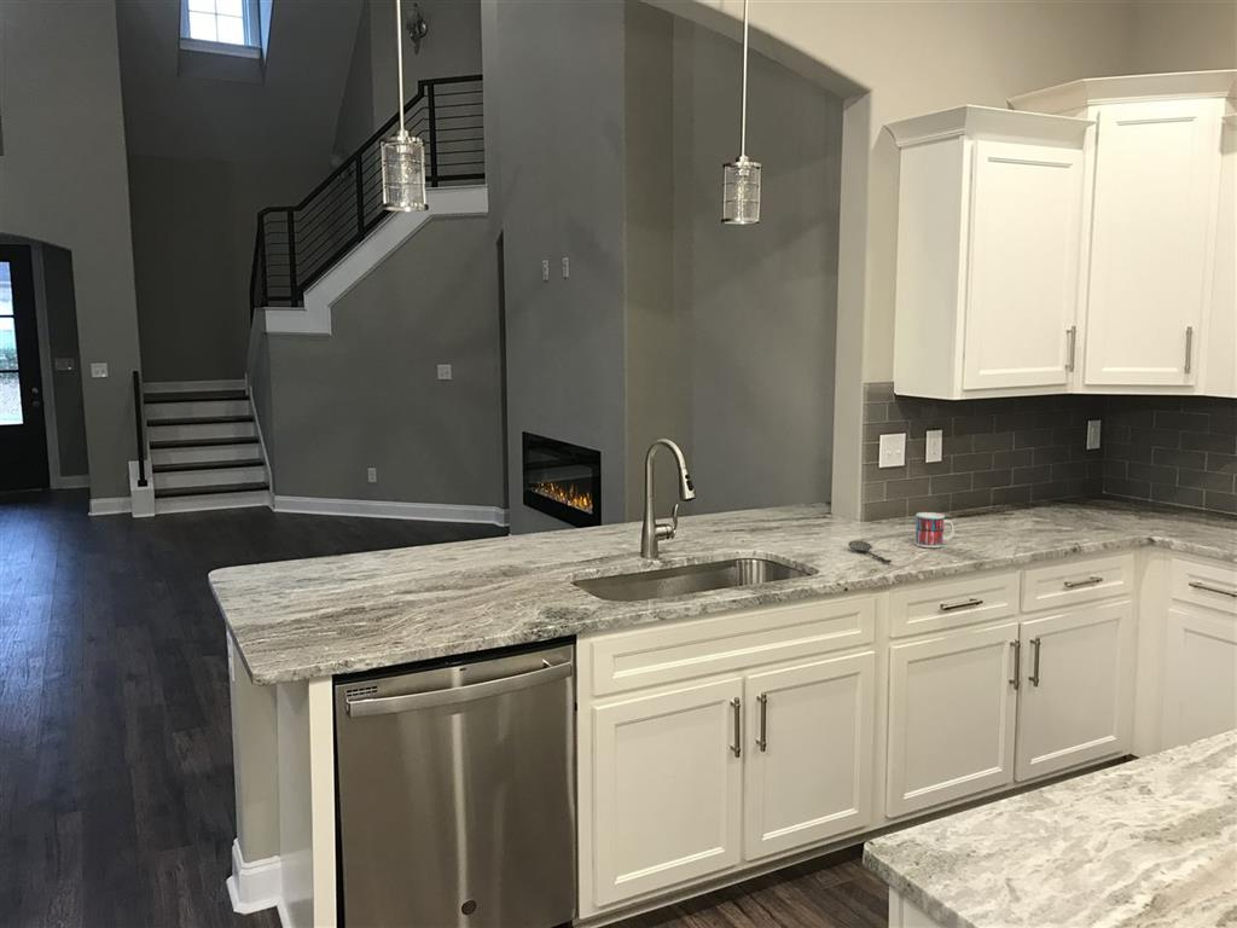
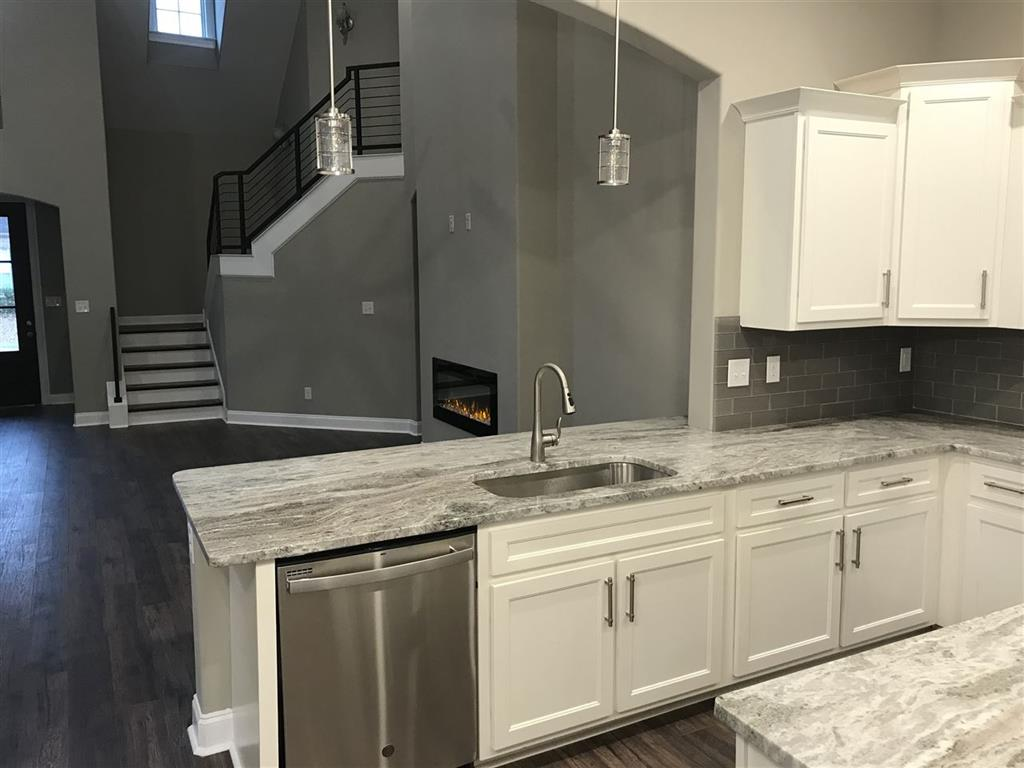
- spoon (870, 552)
- mug (933, 529)
